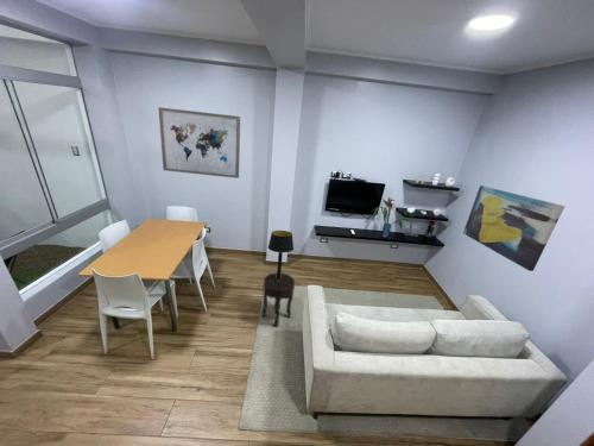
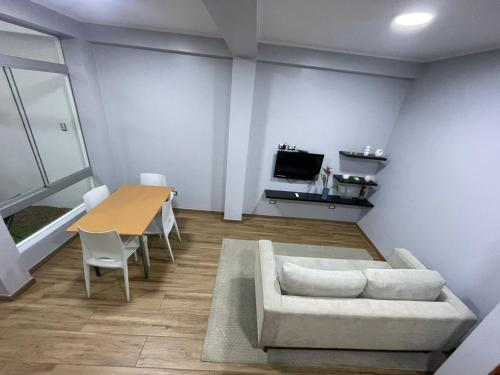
- side table (277, 299)
- table lamp (280, 257)
- wall art (503, 222)
- wall art (200, 144)
